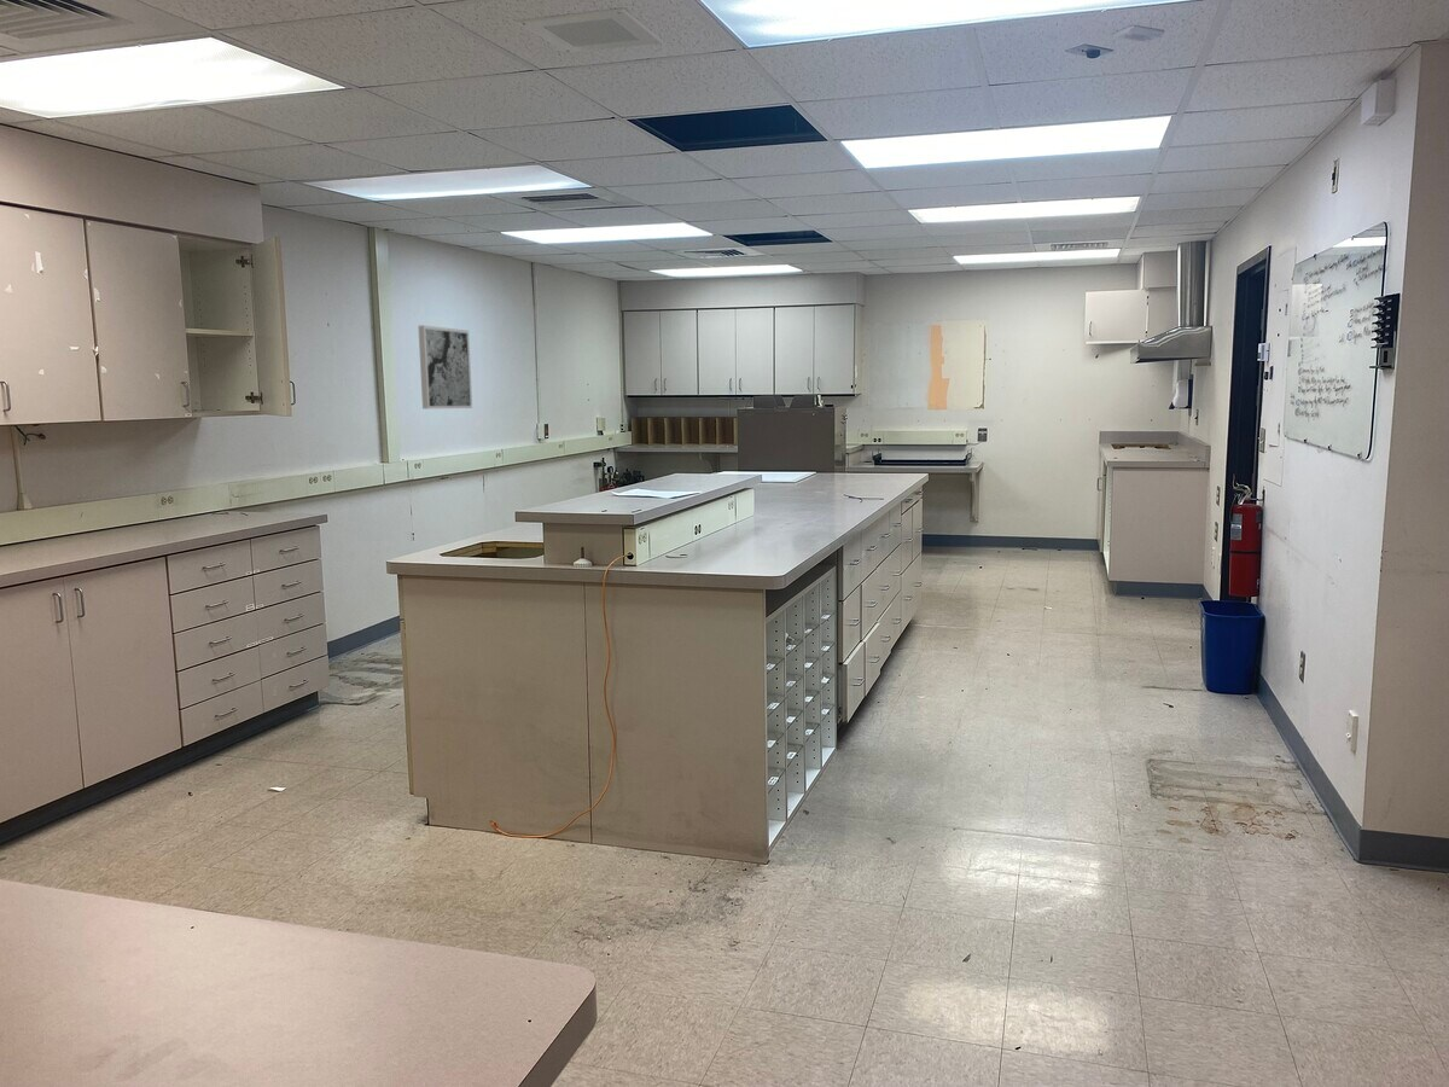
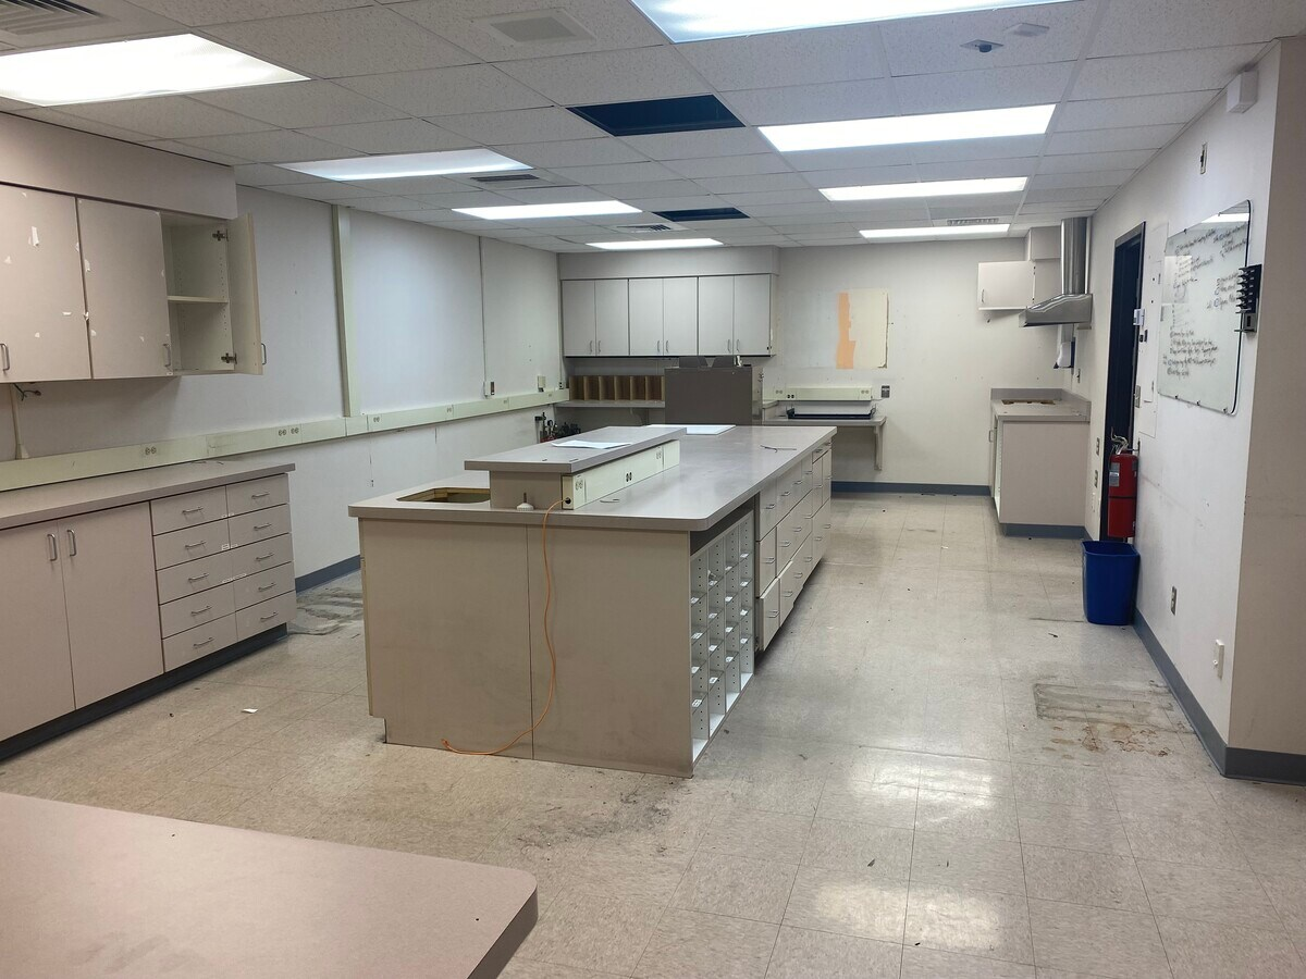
- wall art (446, 368)
